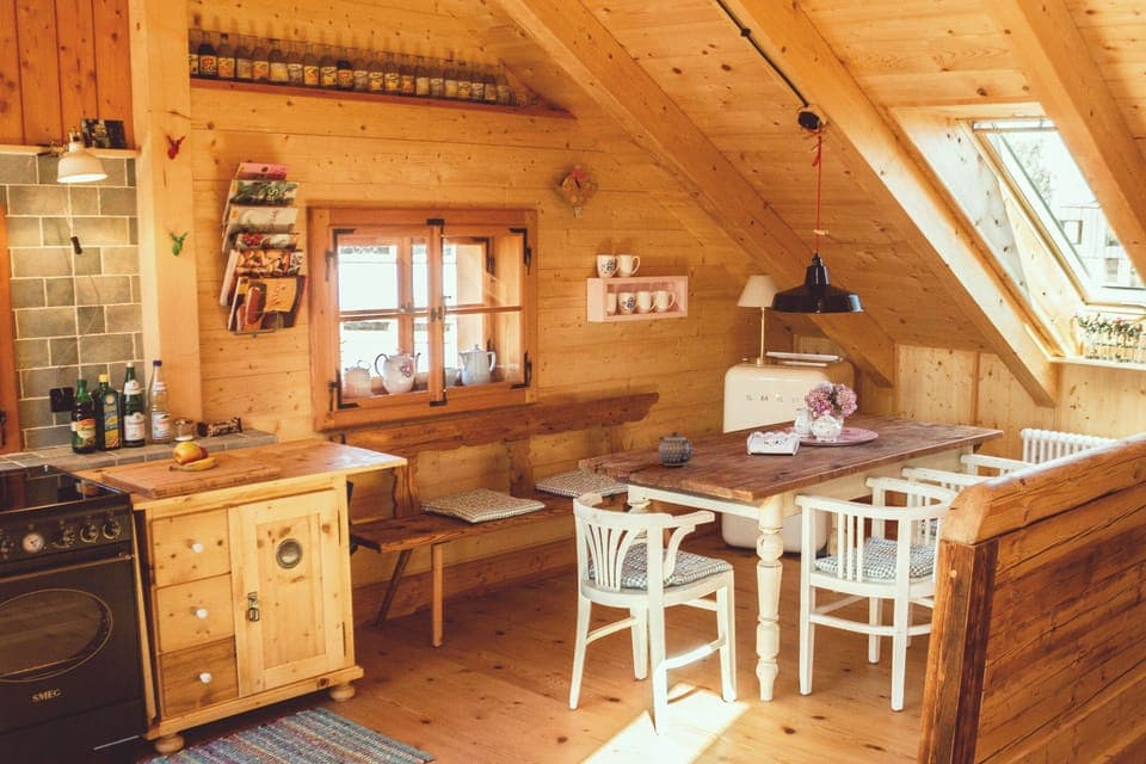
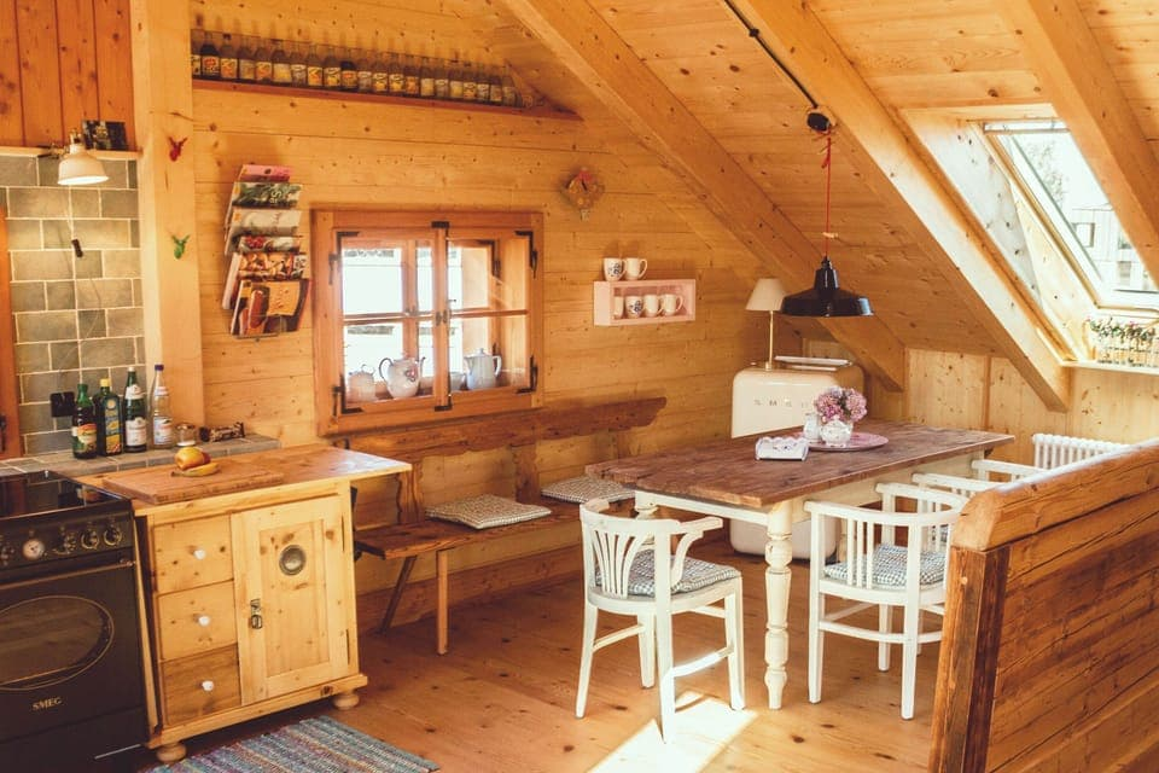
- teapot (674, 448)
